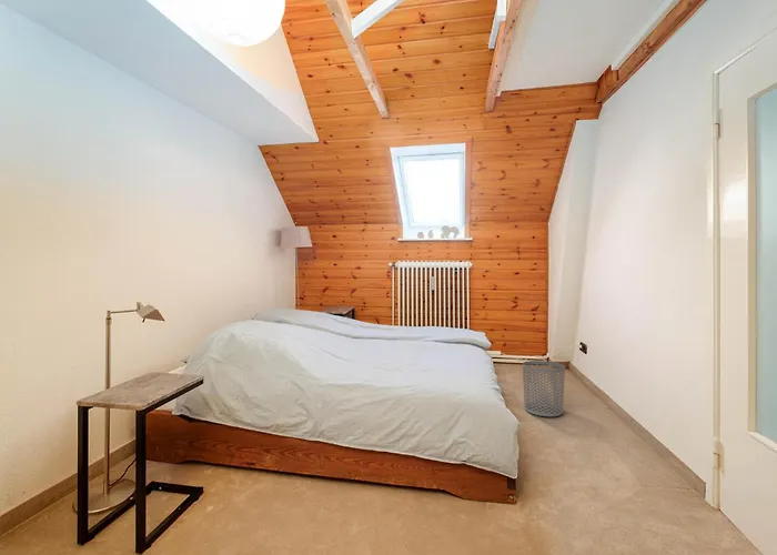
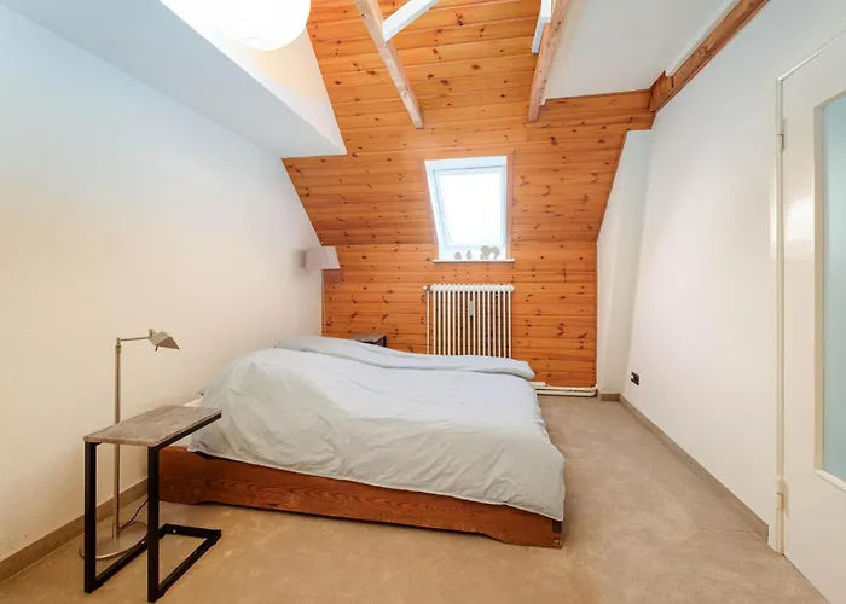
- waste bin (543, 389)
